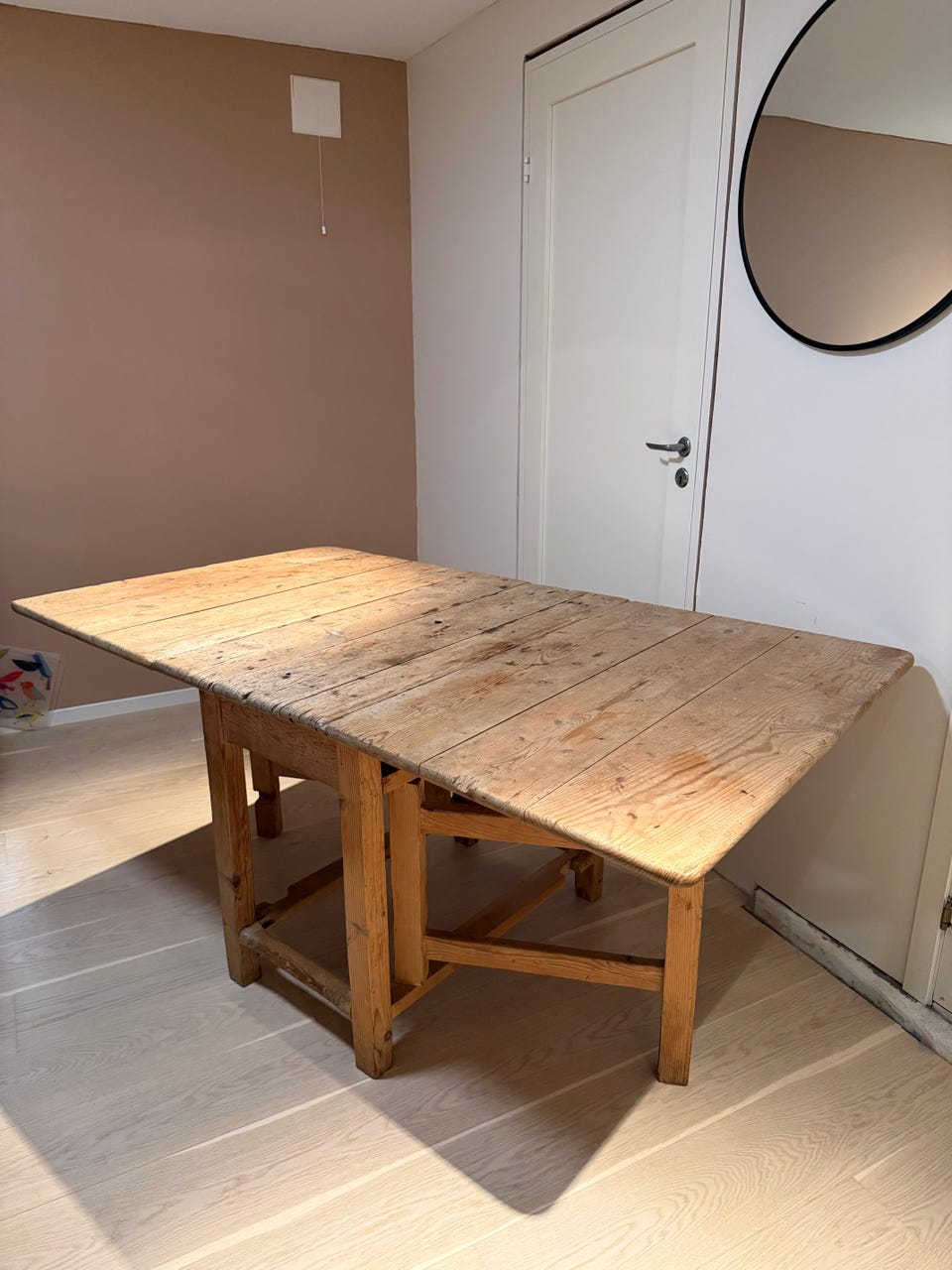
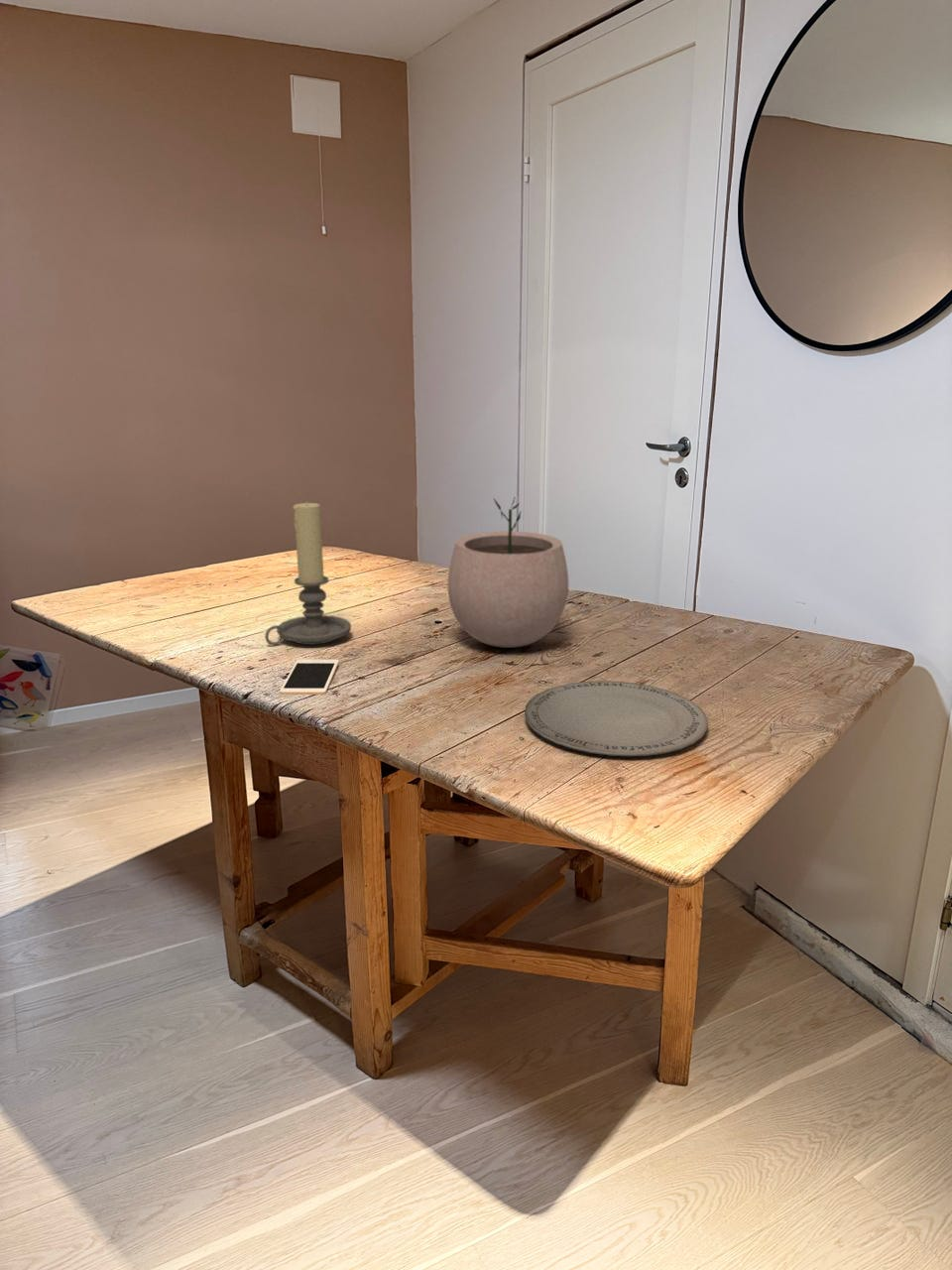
+ cell phone (310, 676)
+ plate (614, 717)
+ candle holder (303, 572)
+ plant pot (508, 571)
